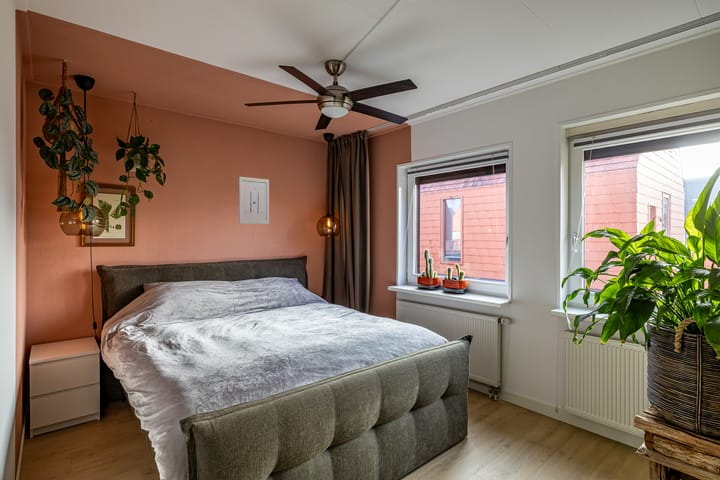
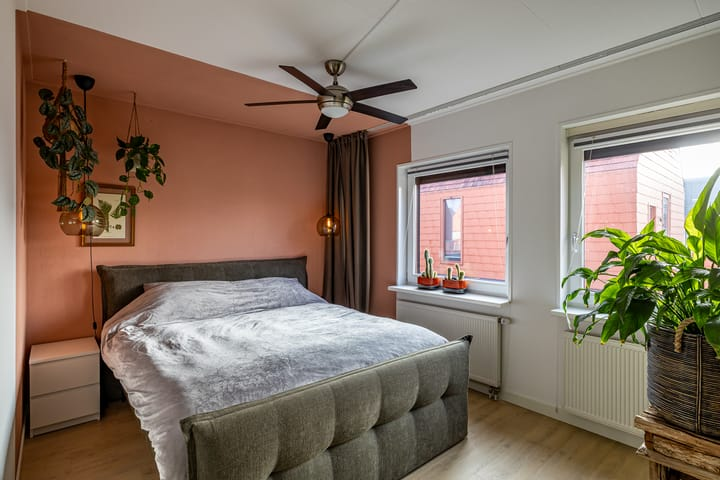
- wall art (254, 201)
